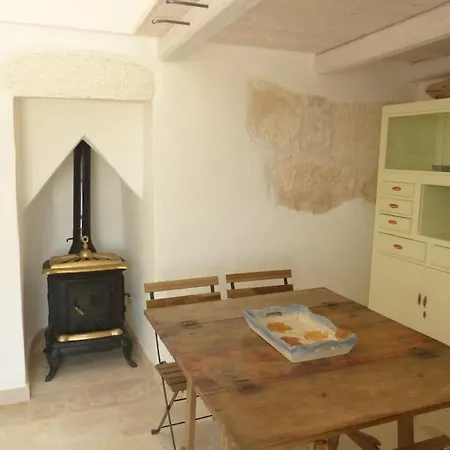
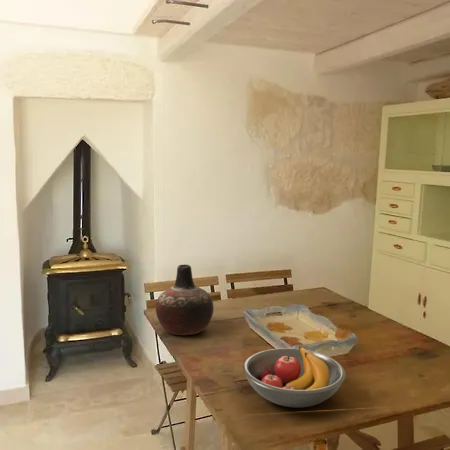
+ fruit bowl (293, 377)
+ vase (184, 298)
